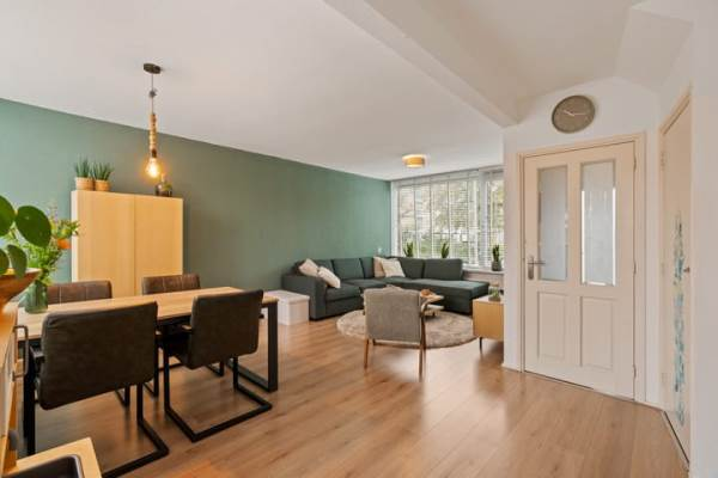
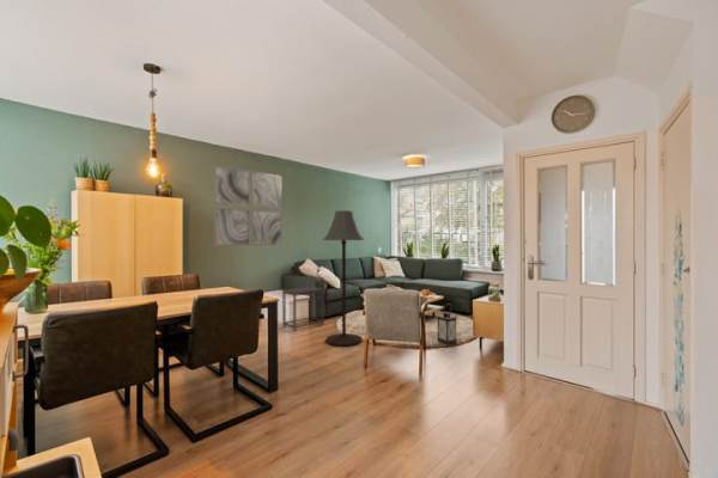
+ floor lamp (343, 276)
+ lantern (446, 321)
+ side table (310, 307)
+ wall art (251, 207)
